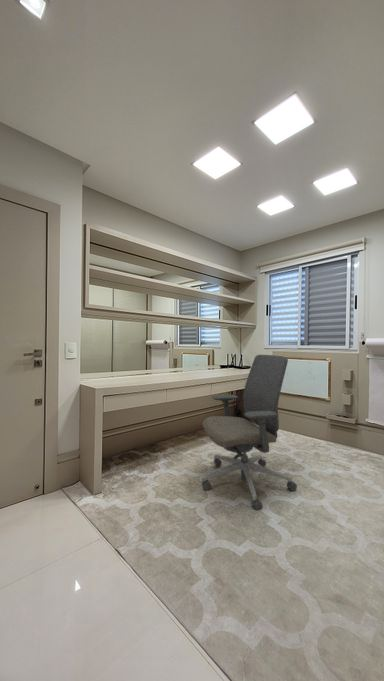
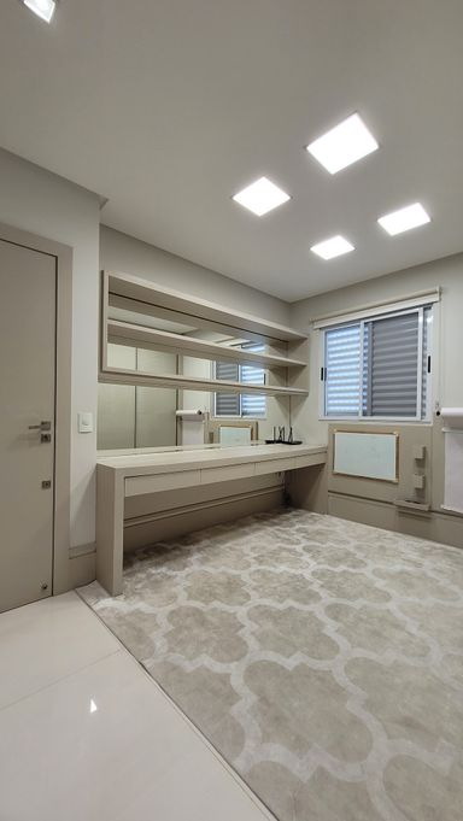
- office chair (243, 419)
